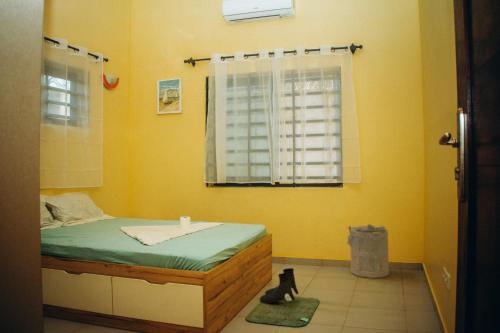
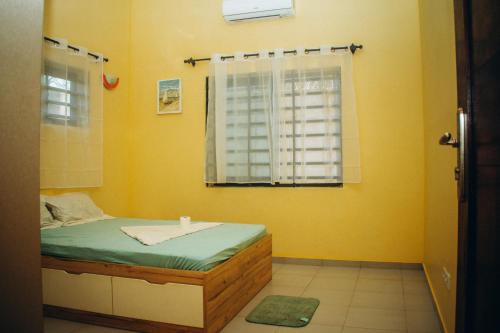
- boots (279, 284)
- laundry hamper (367, 248)
